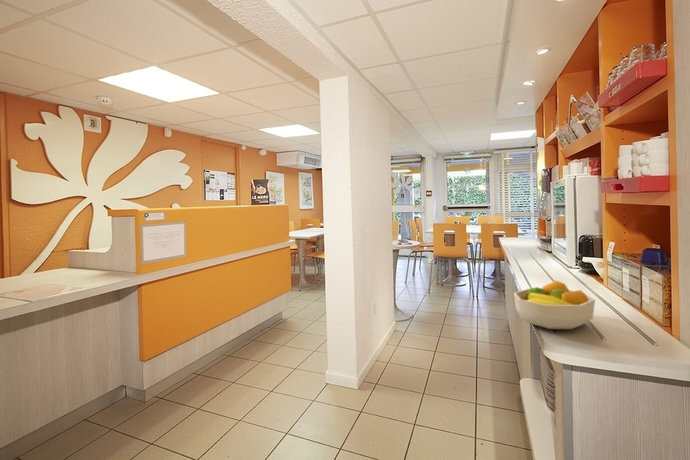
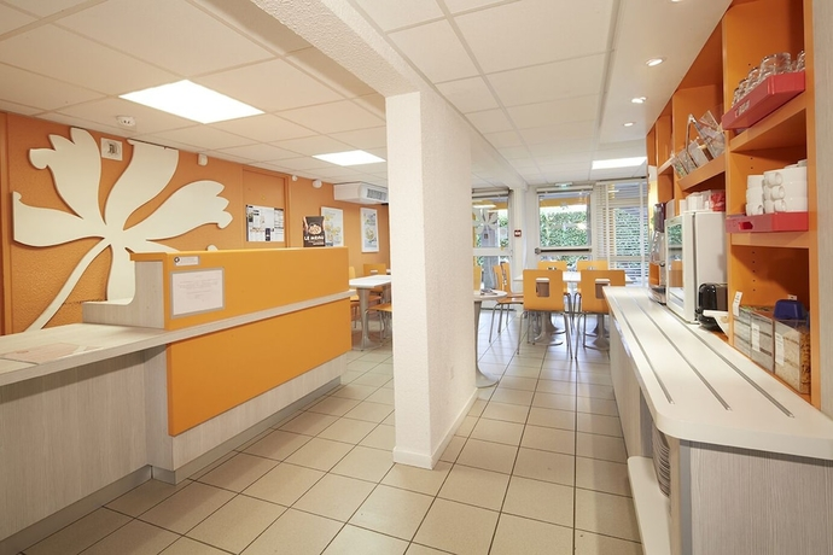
- fruit bowl (552, 302)
